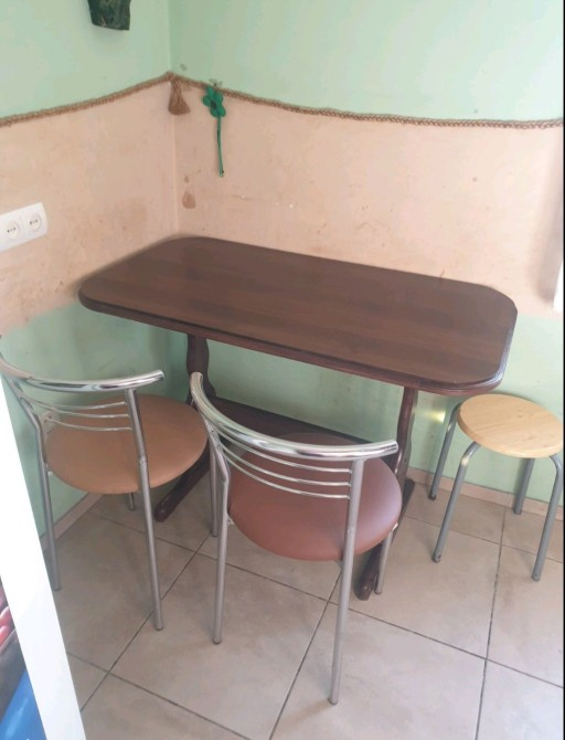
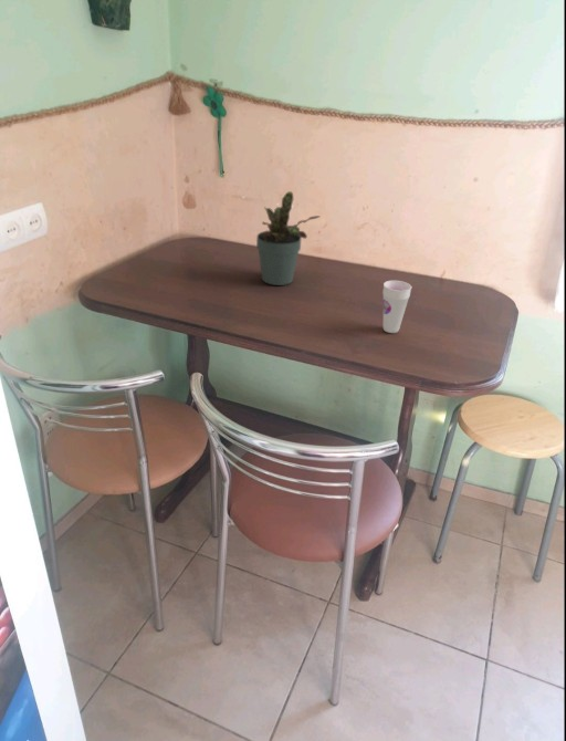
+ cup (394, 307)
+ potted plant (286, 238)
